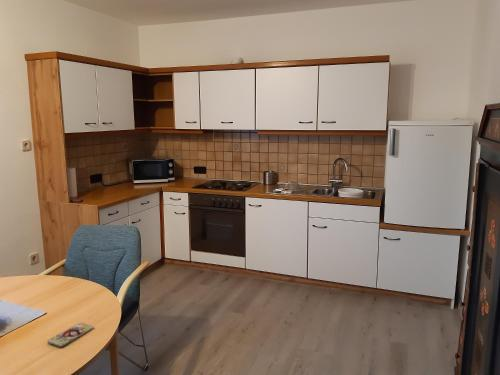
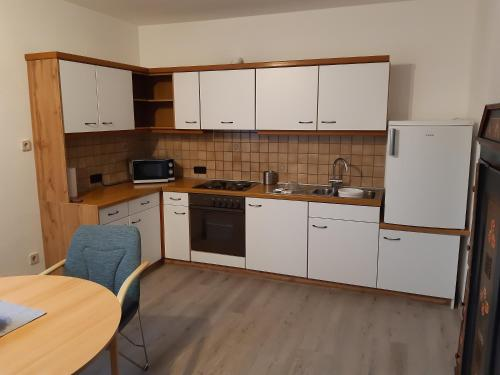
- smartphone (71, 334)
